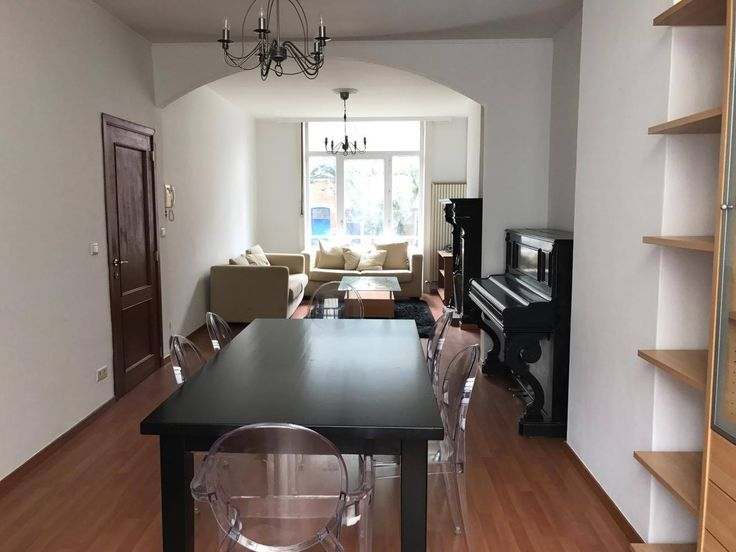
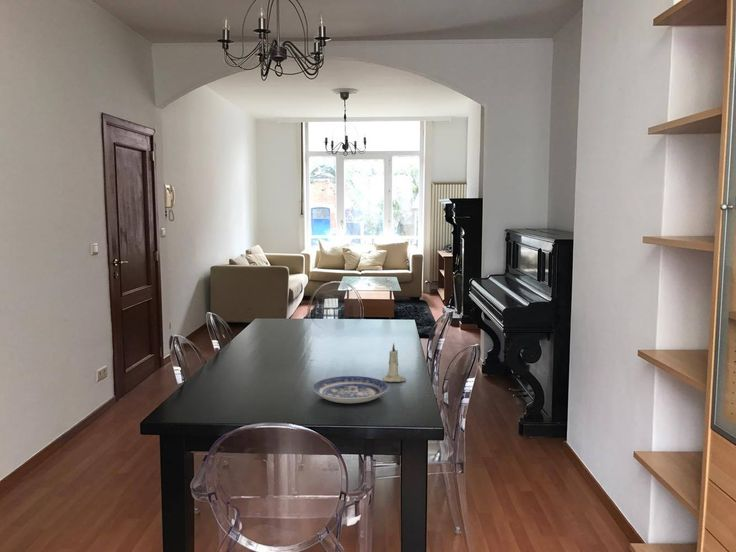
+ candle (394, 361)
+ plate (350, 391)
